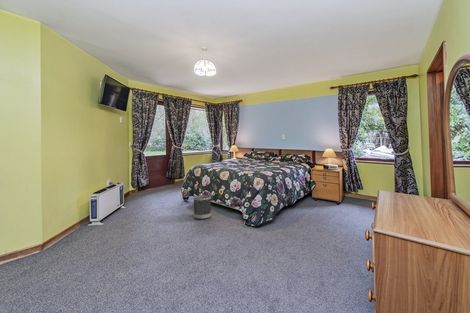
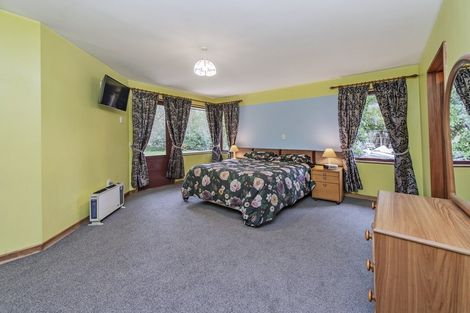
- wastebasket (202, 206)
